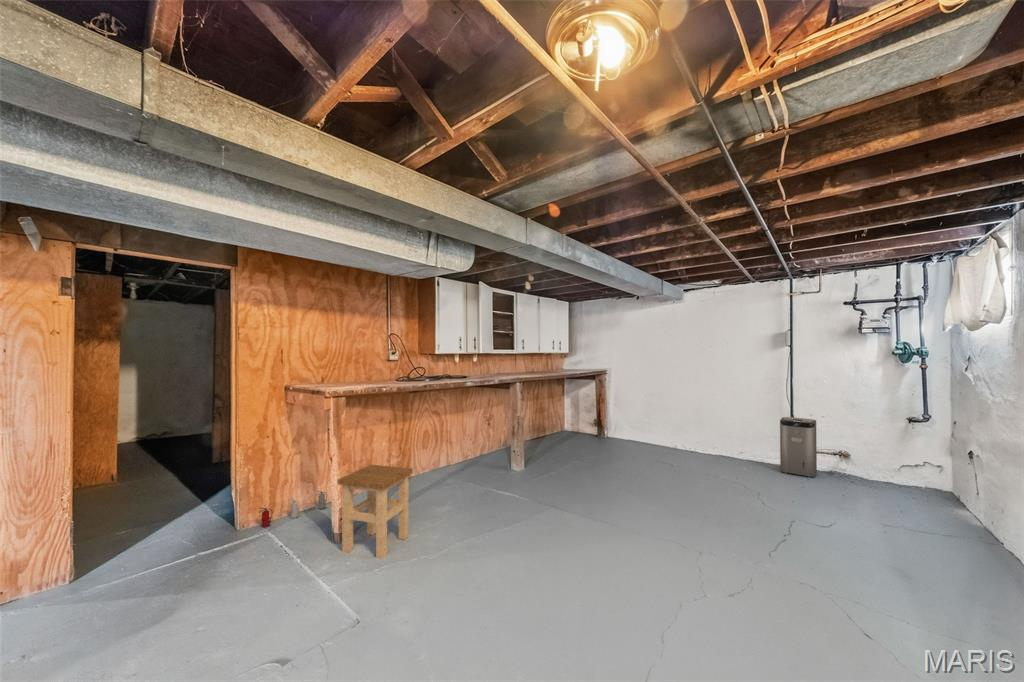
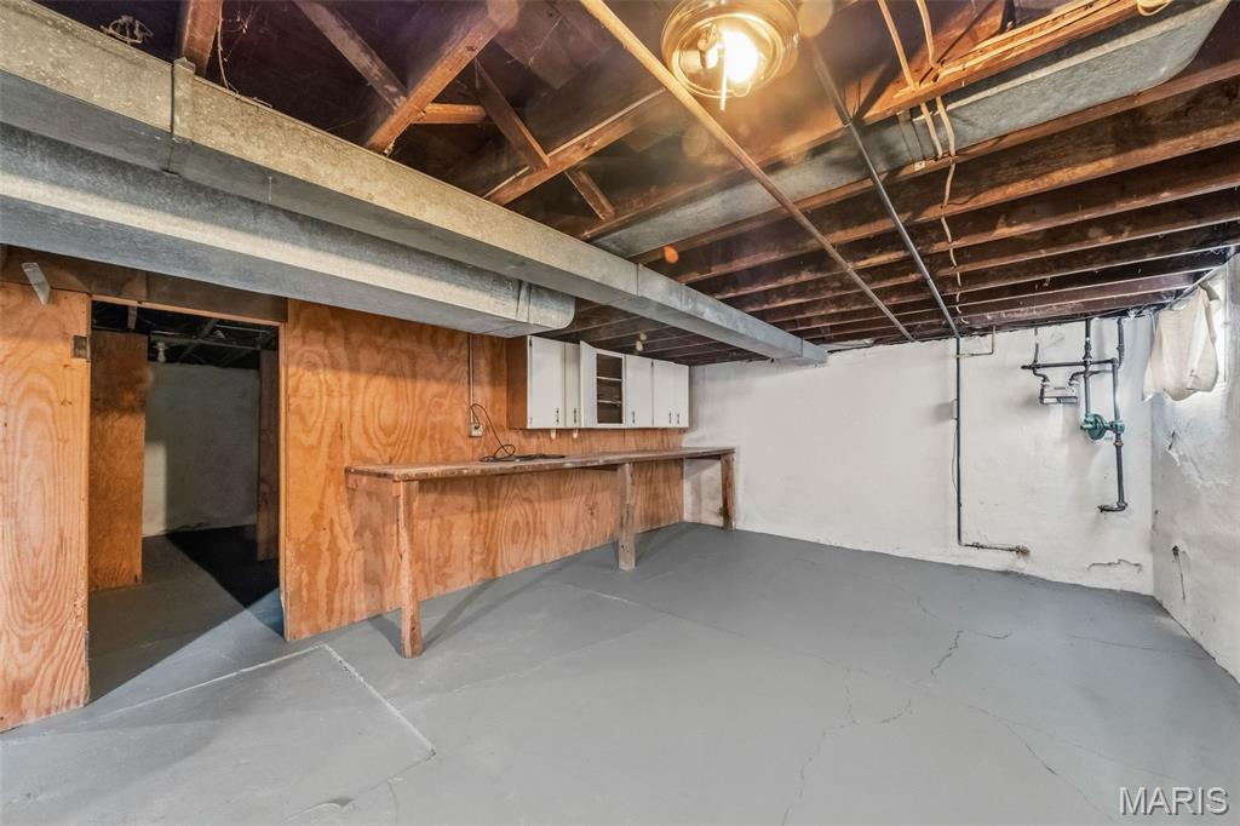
- fire extinguisher (295, 507)
- stool (376, 508)
- dehumidifier (798, 445)
